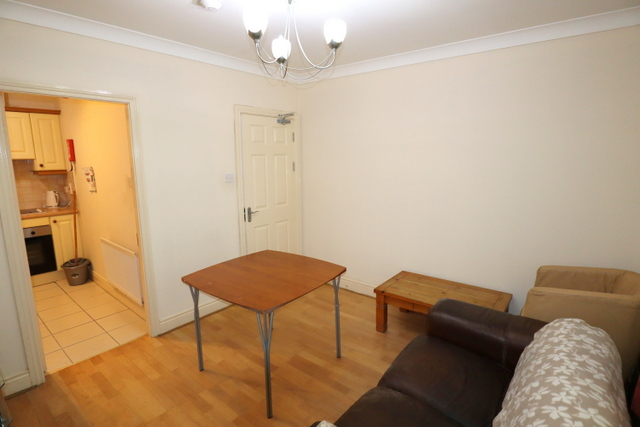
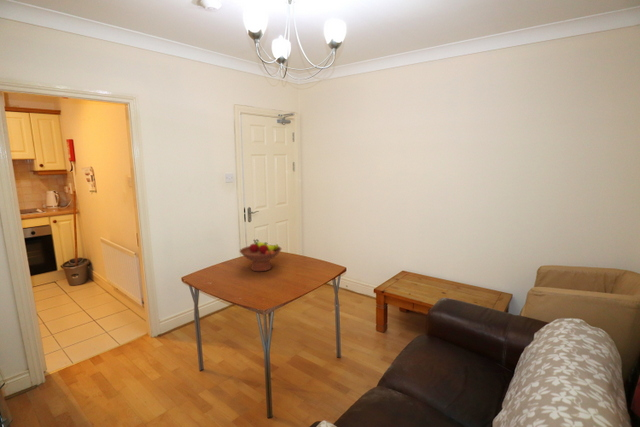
+ fruit bowl (260, 255)
